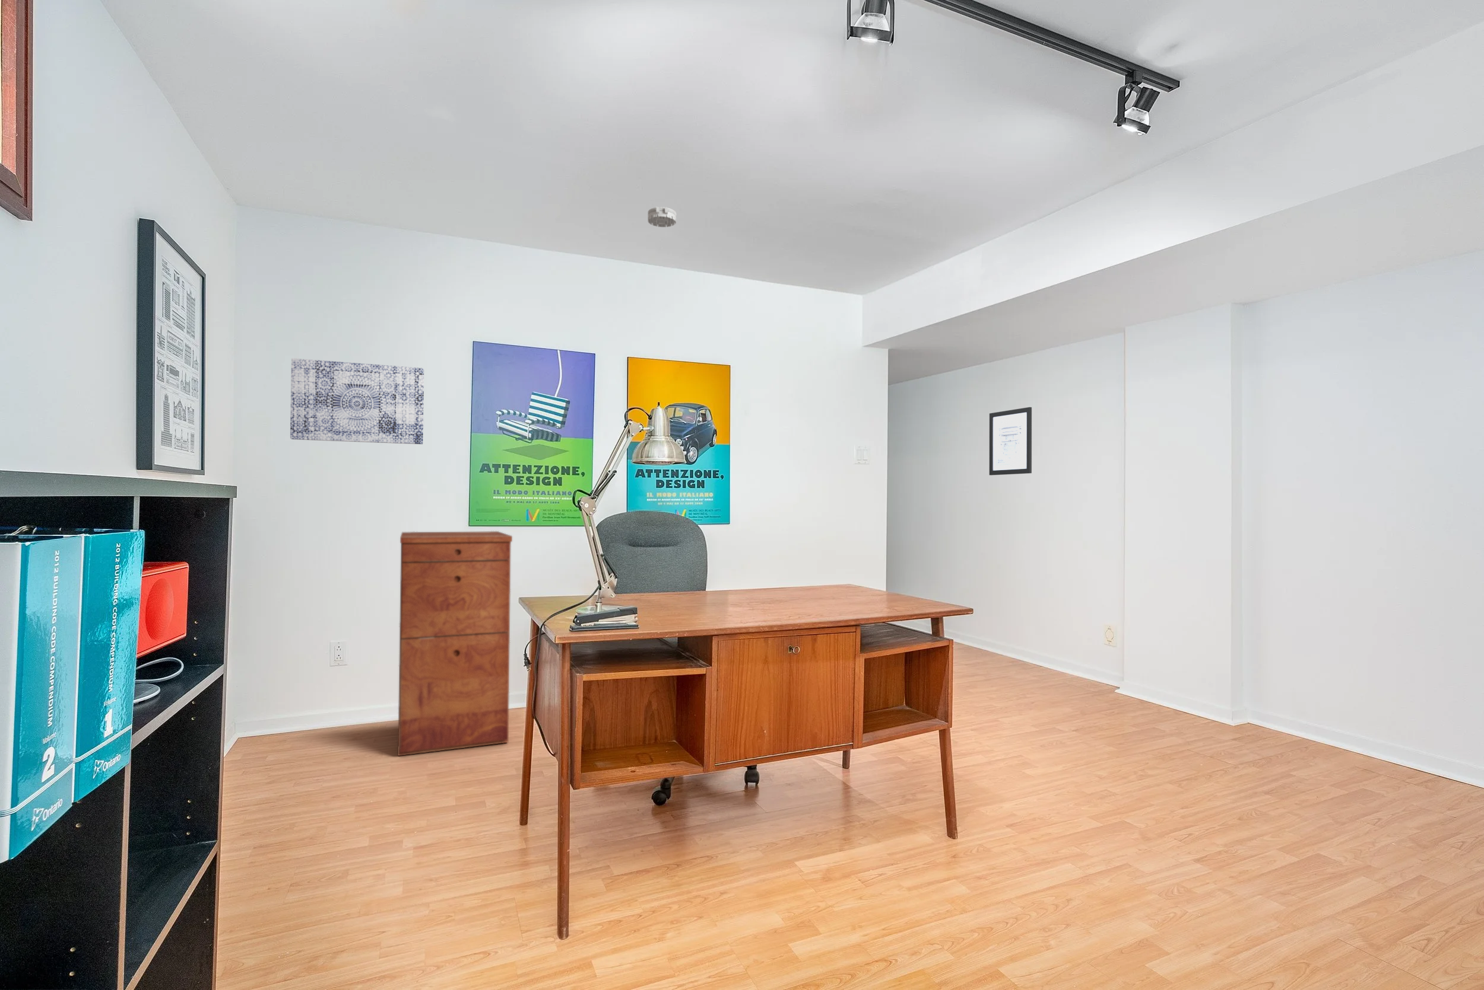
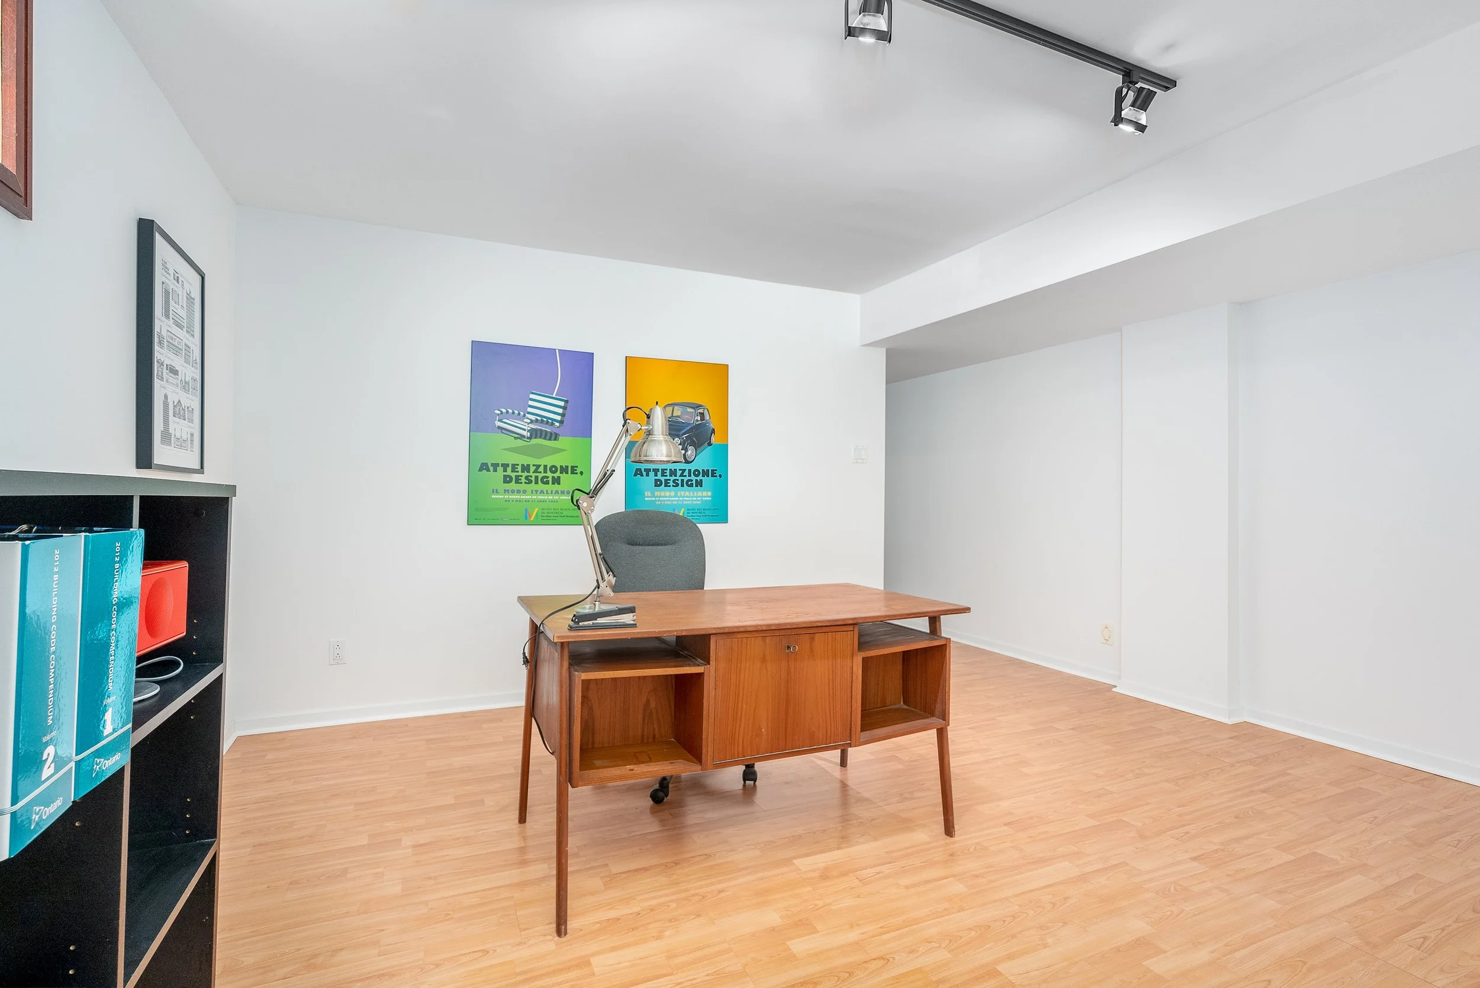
- wall art (1010, 442)
- smoke detector (662, 217)
- wall art (359, 402)
- filing cabinet (453, 632)
